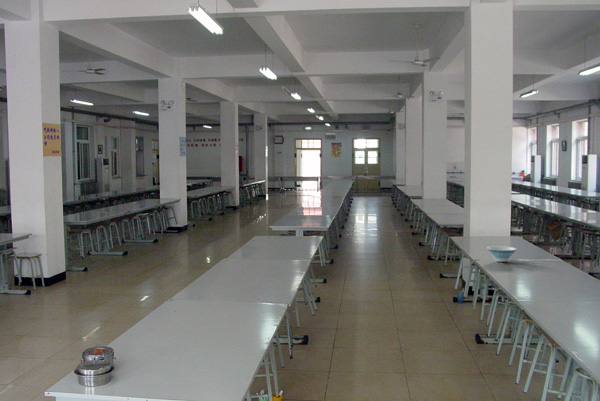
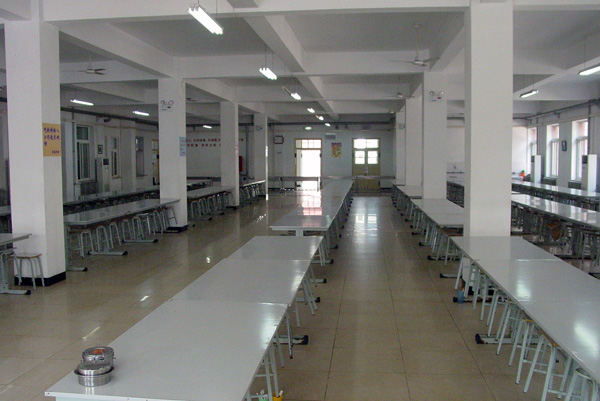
- bowl (501, 254)
